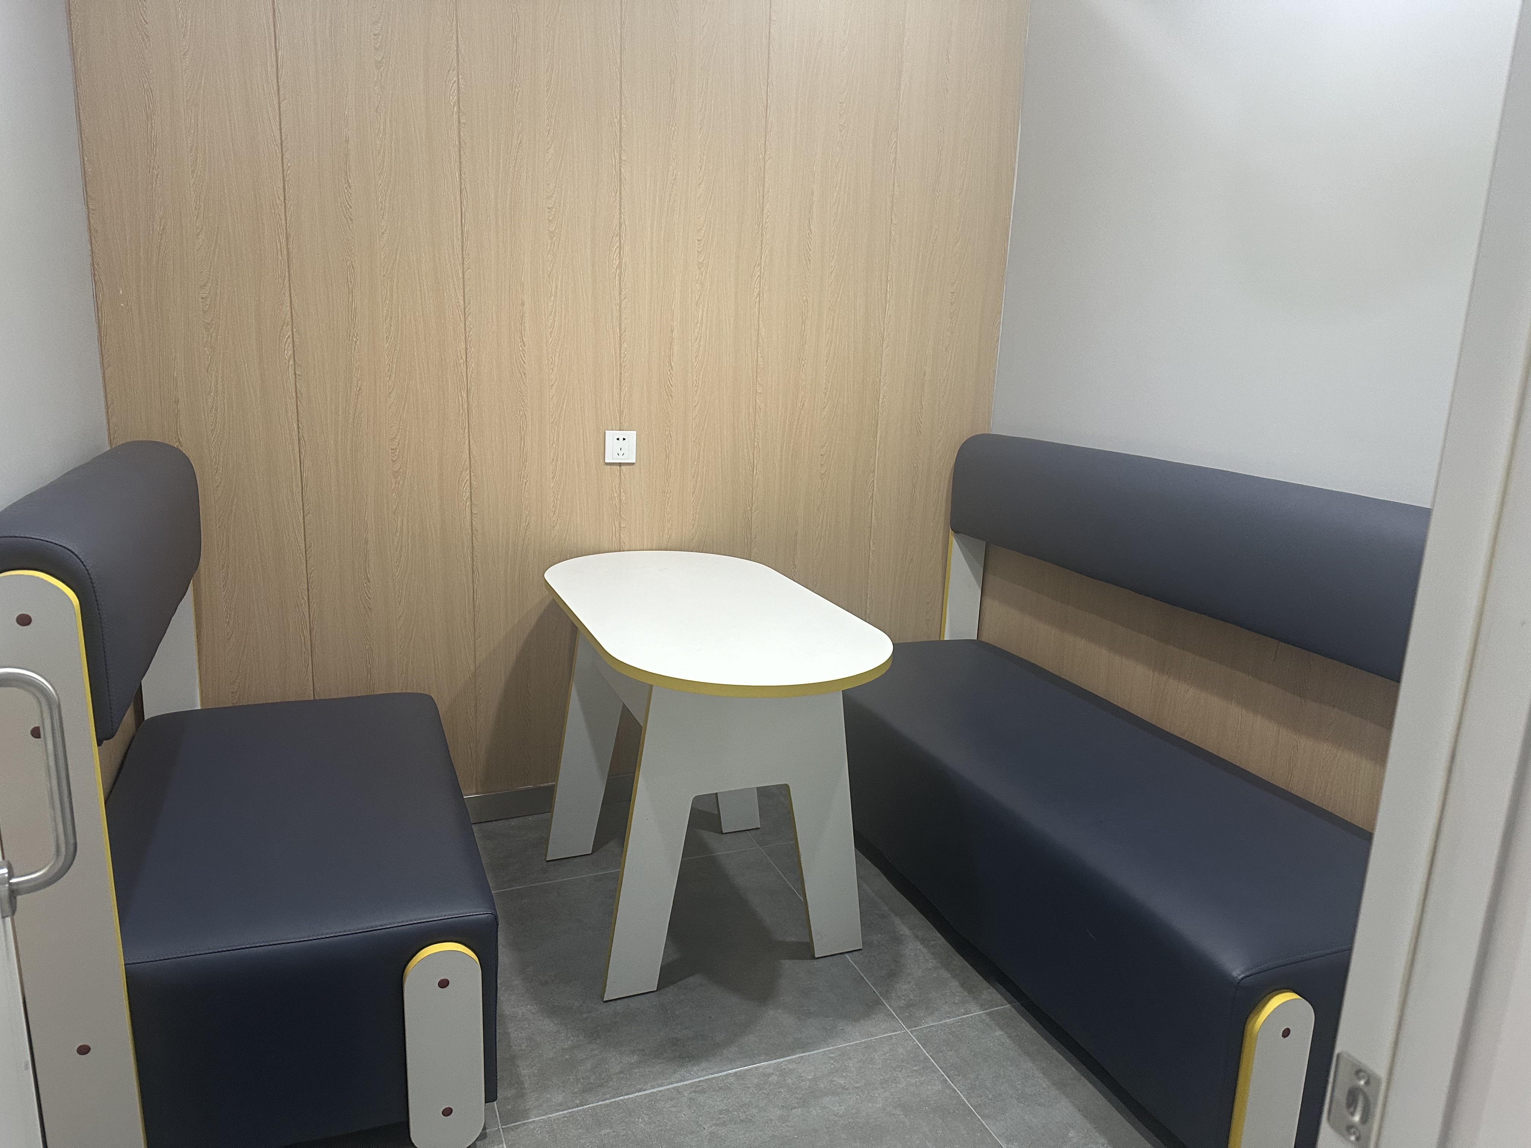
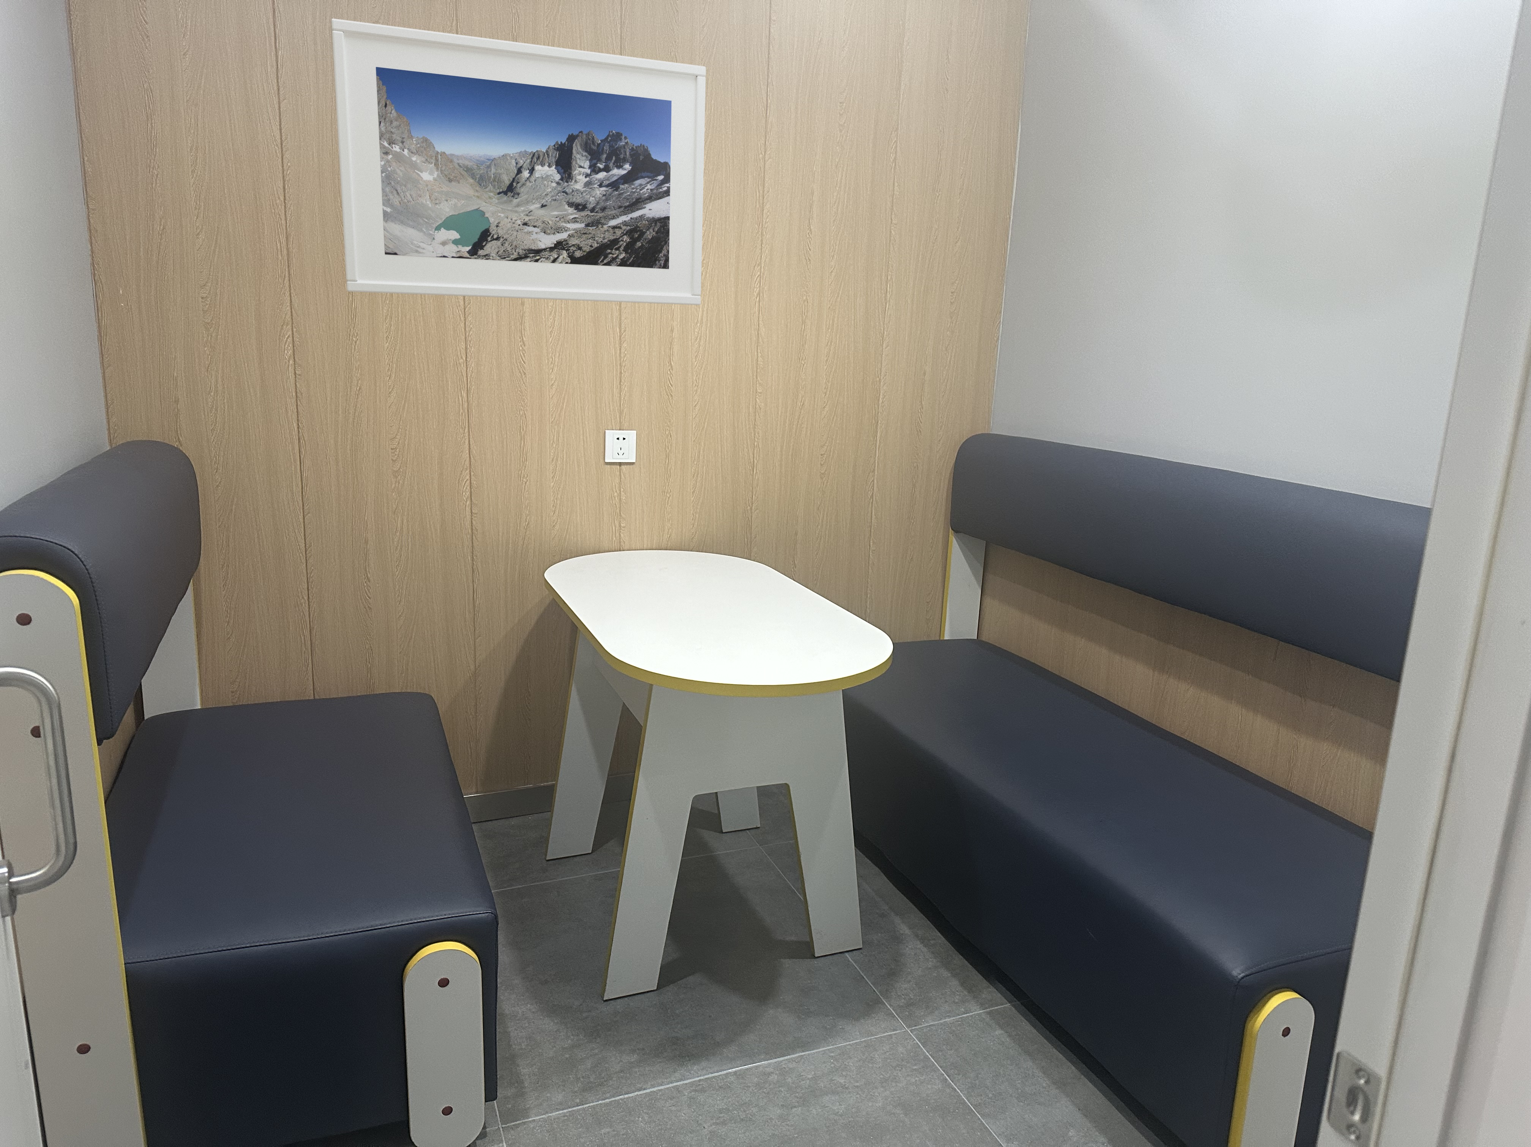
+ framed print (533, 175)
